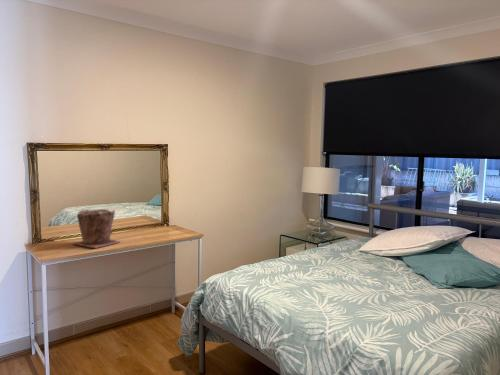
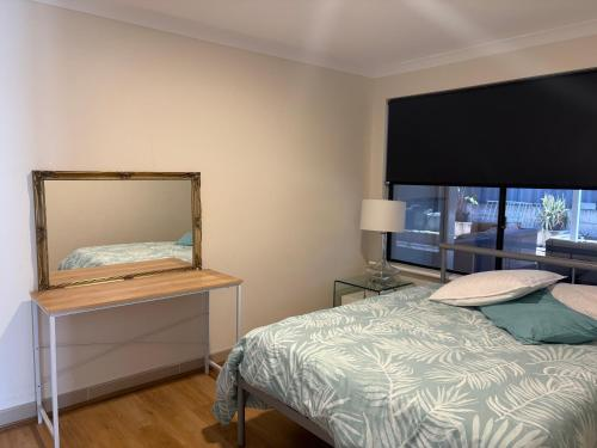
- plant pot (97, 226)
